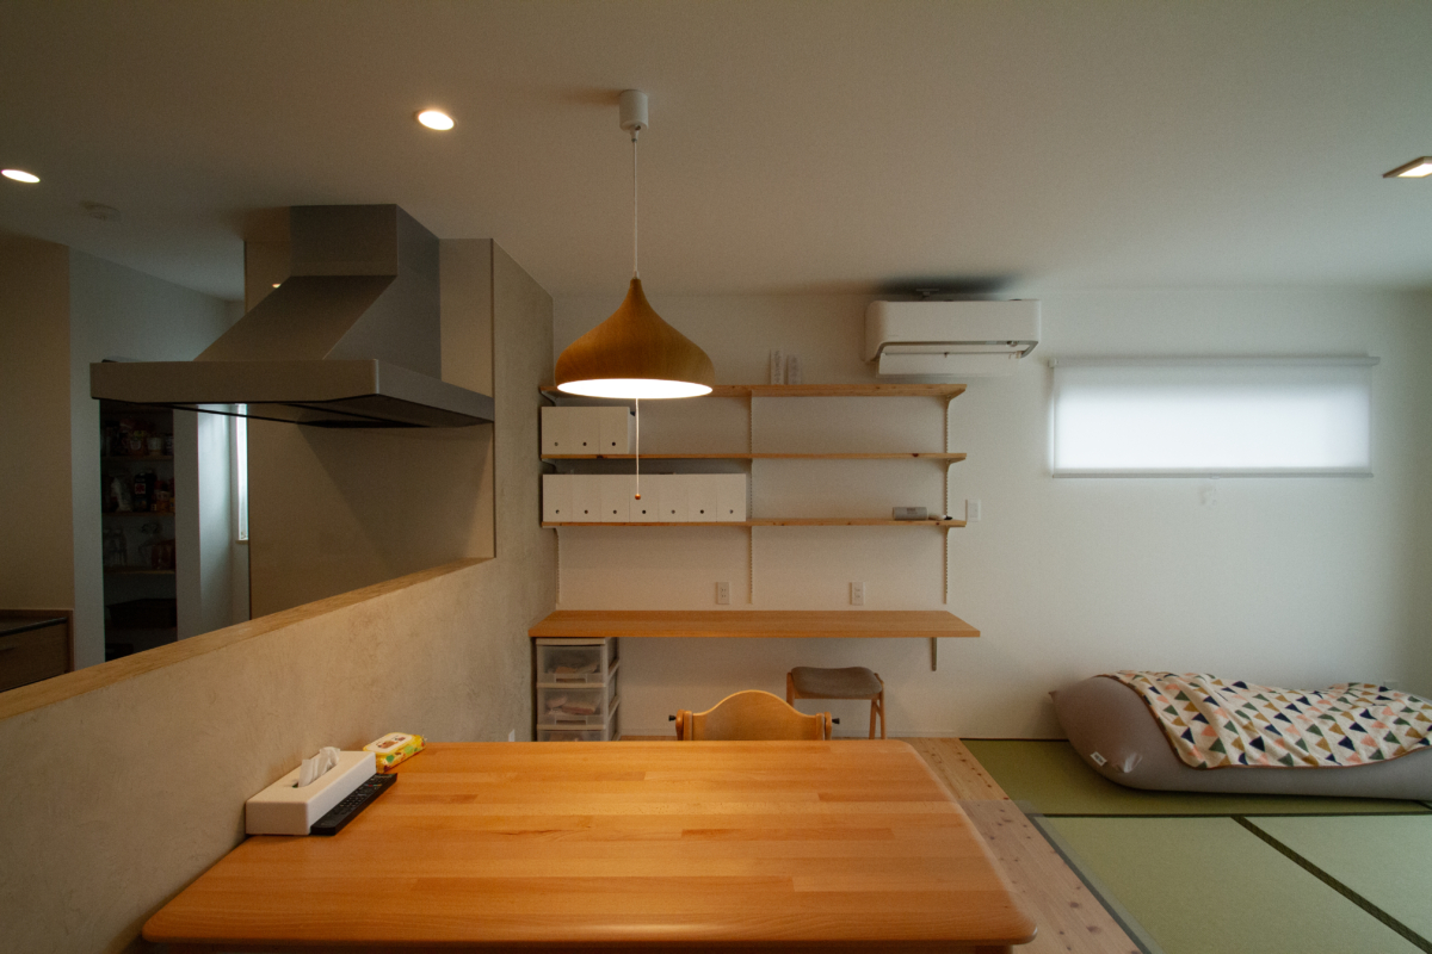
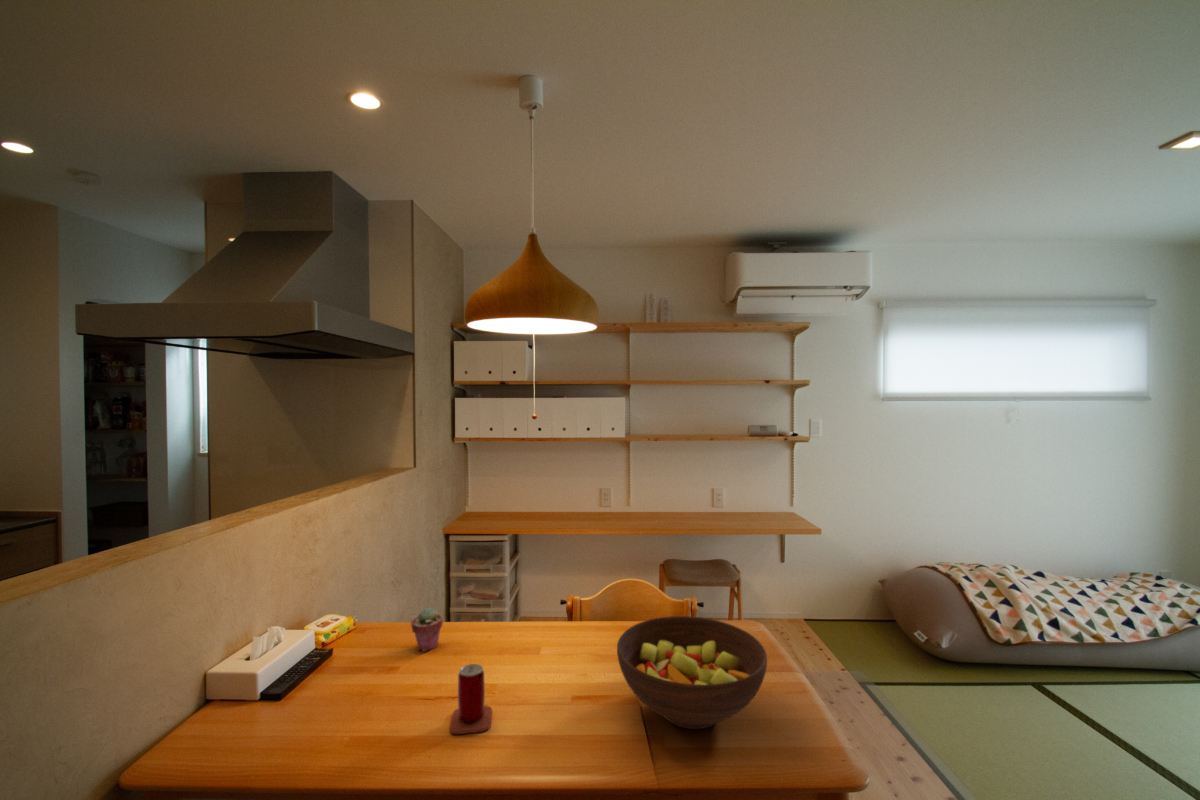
+ beer can (471, 695)
+ potted succulent (427, 627)
+ fruit bowl (690, 679)
